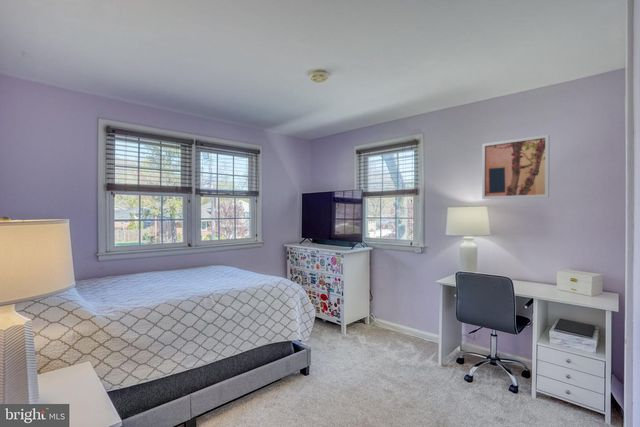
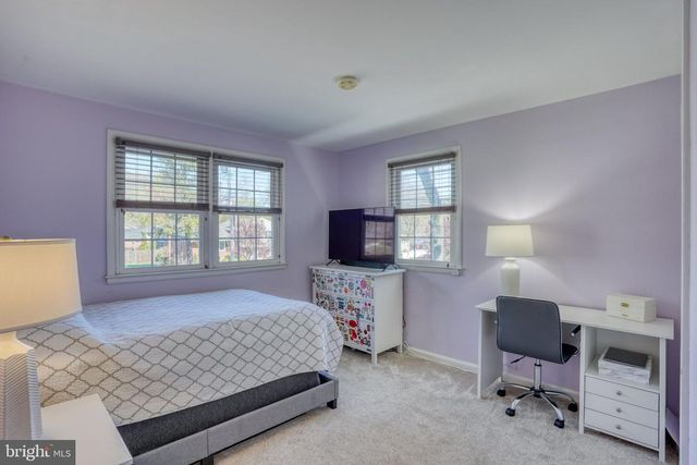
- wall art (513, 169)
